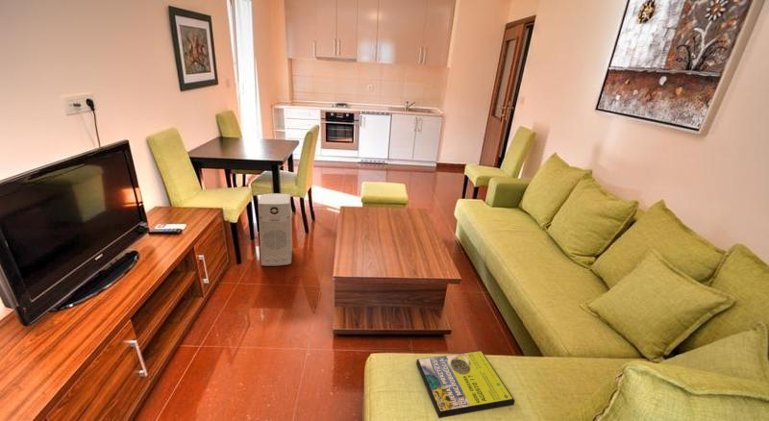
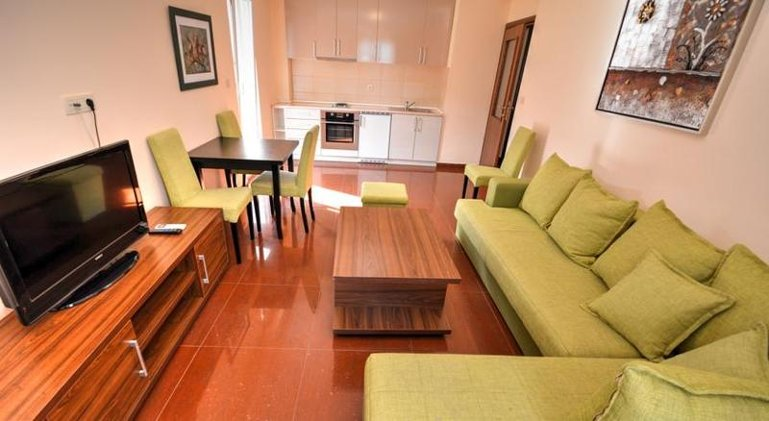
- air purifier (276, 228)
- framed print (462, 380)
